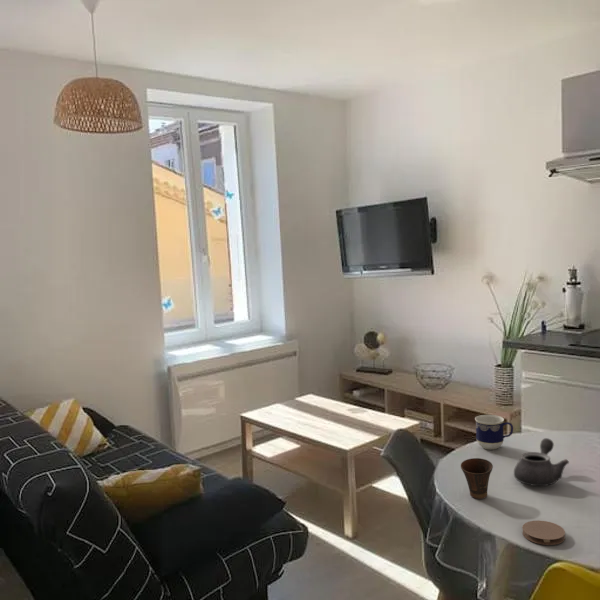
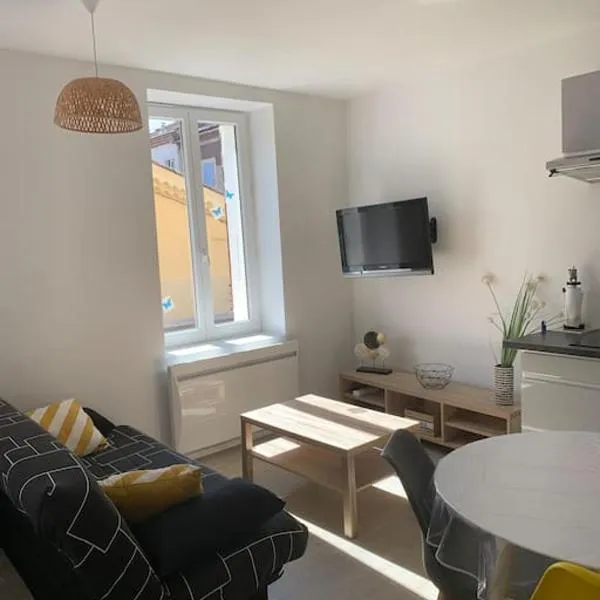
- cup (477, 480)
- teapot (542, 461)
- coaster (543, 532)
- cup (494, 433)
